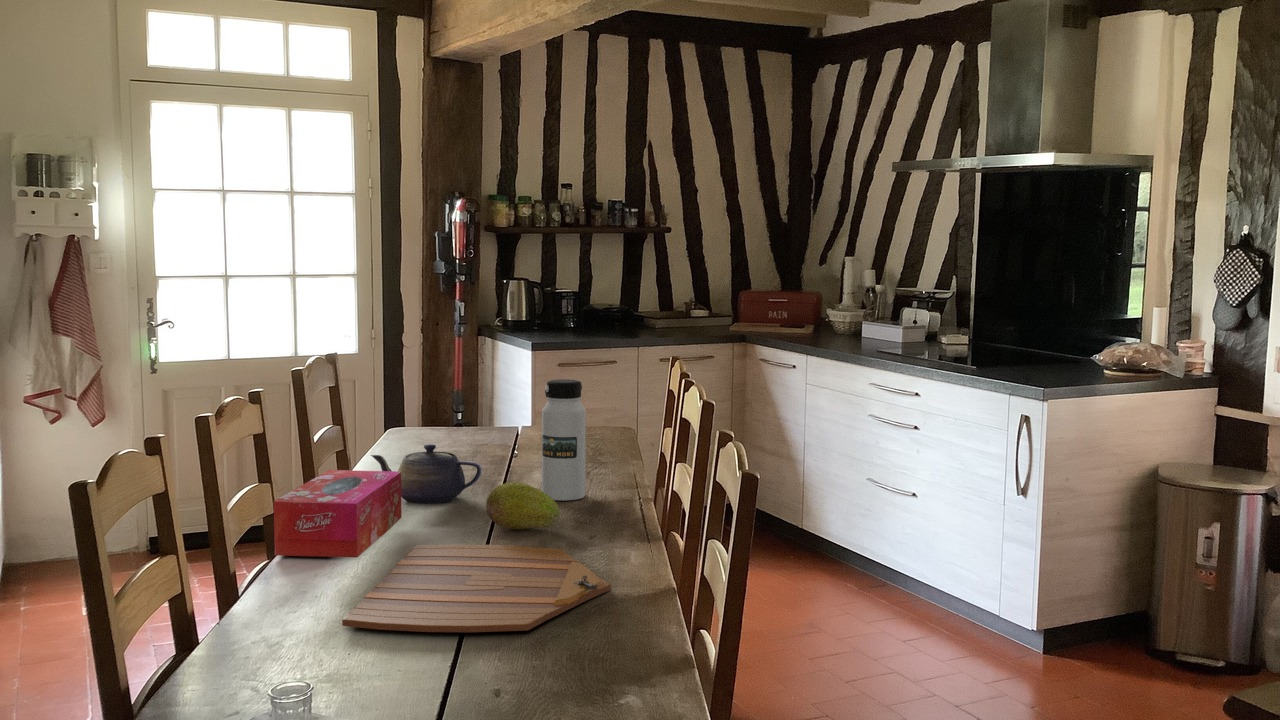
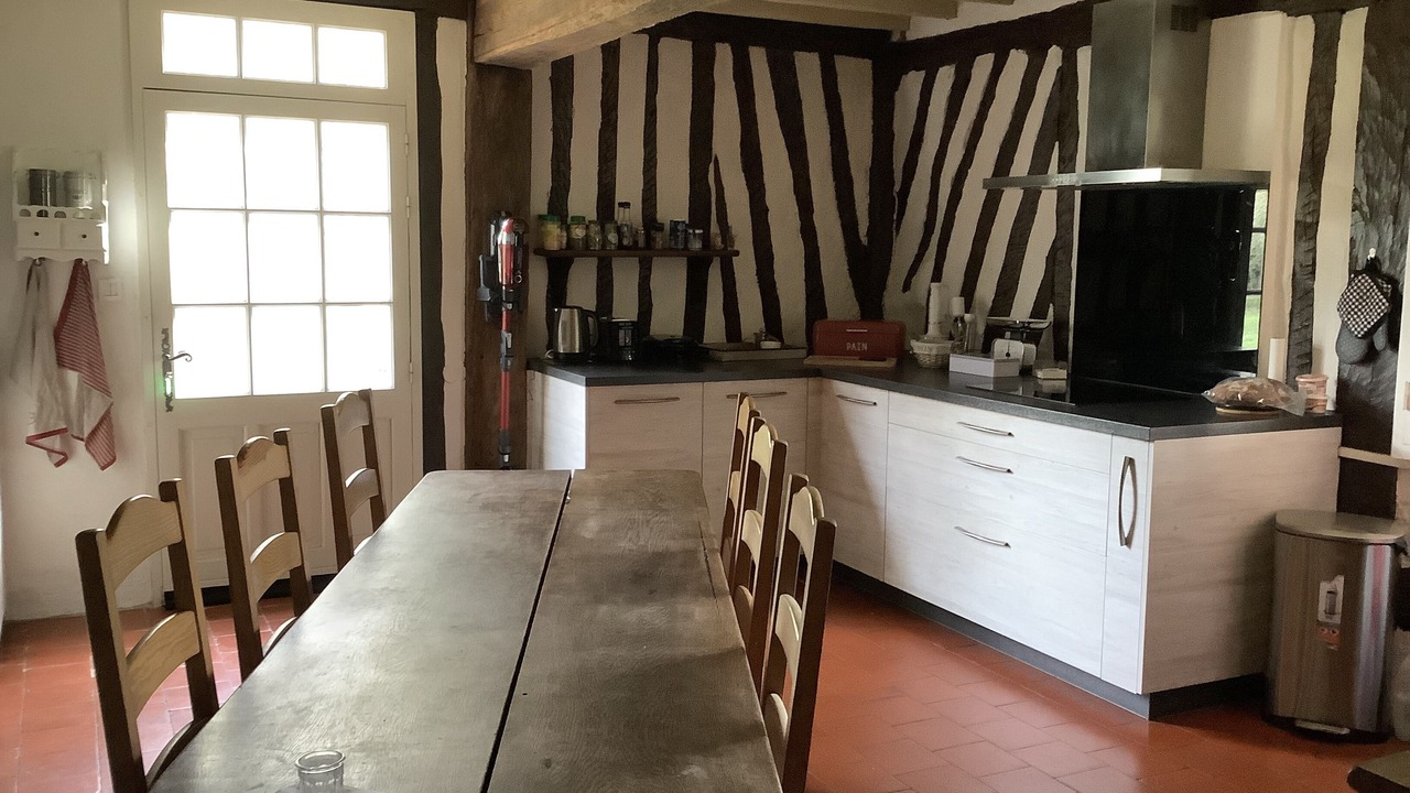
- teapot (426, 471)
- fruit (523, 505)
- cutting board (496, 579)
- tissue box (342, 510)
- water bottle (563, 438)
